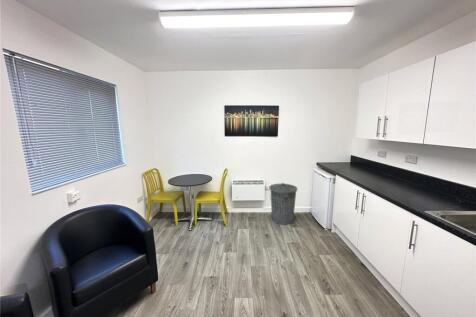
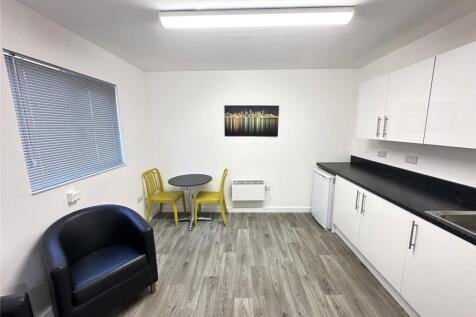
- trash can (282, 201)
